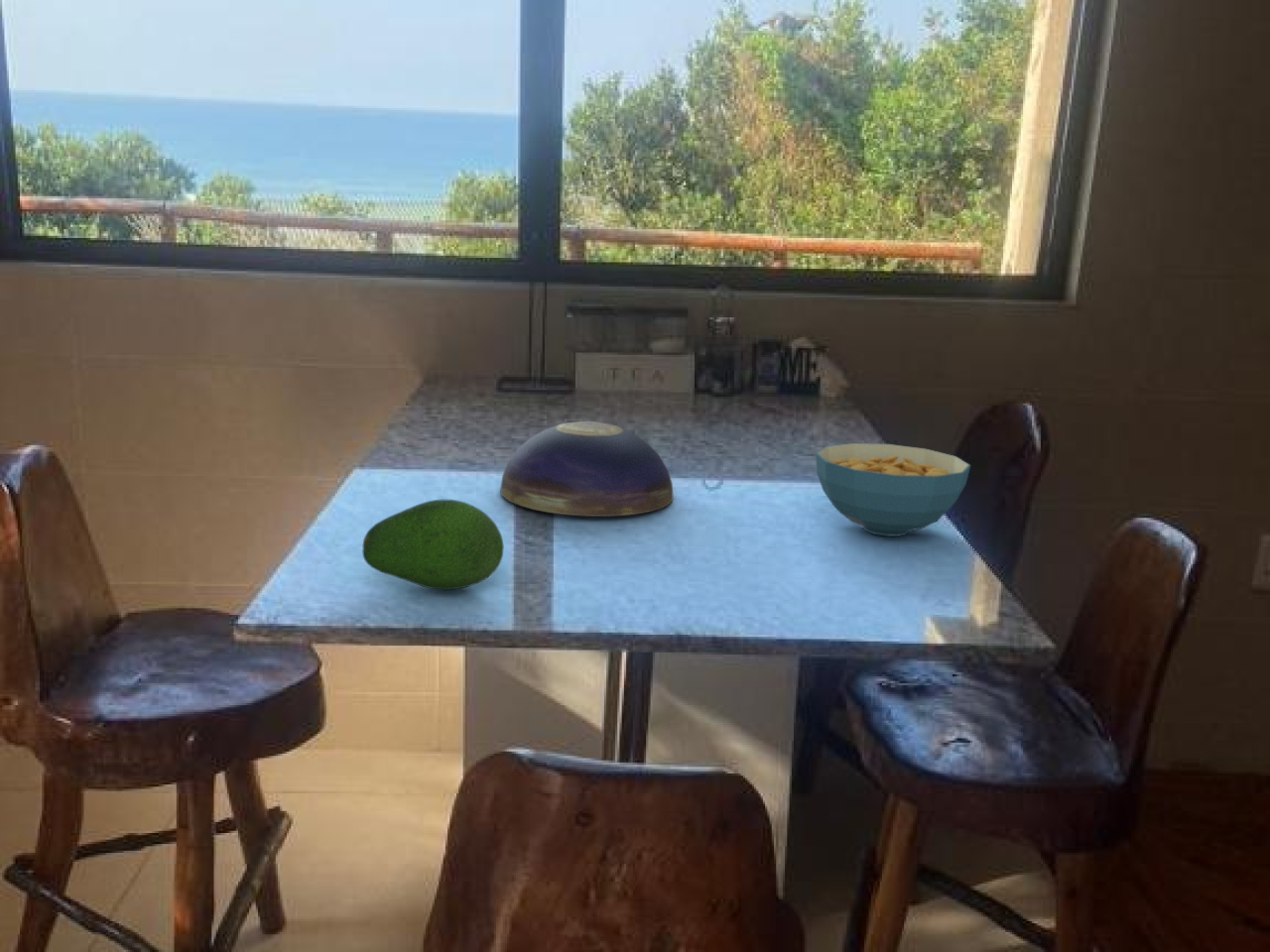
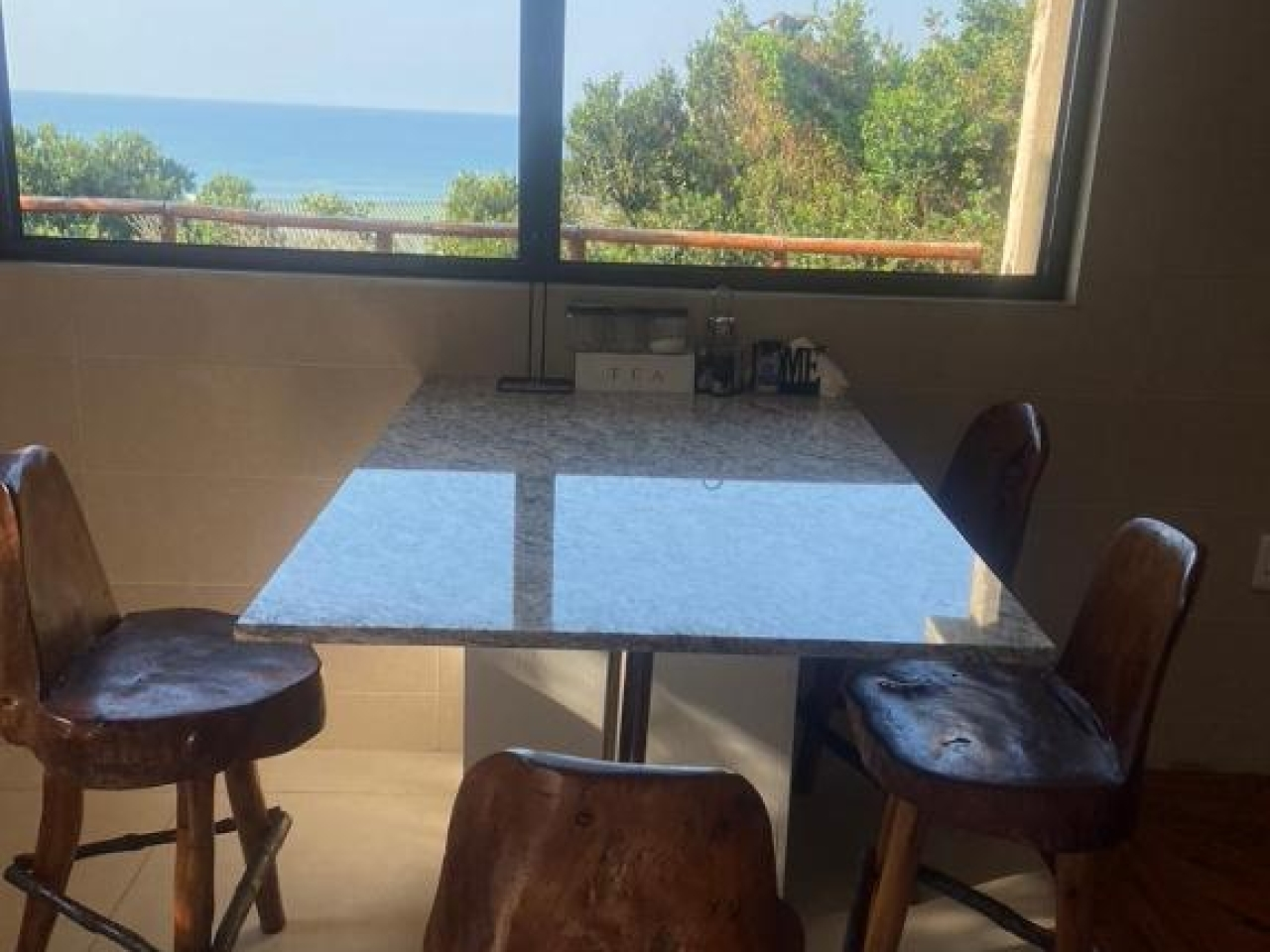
- decorative bowl (587, 458)
- cereal bowl (888, 494)
- fruit (433, 543)
